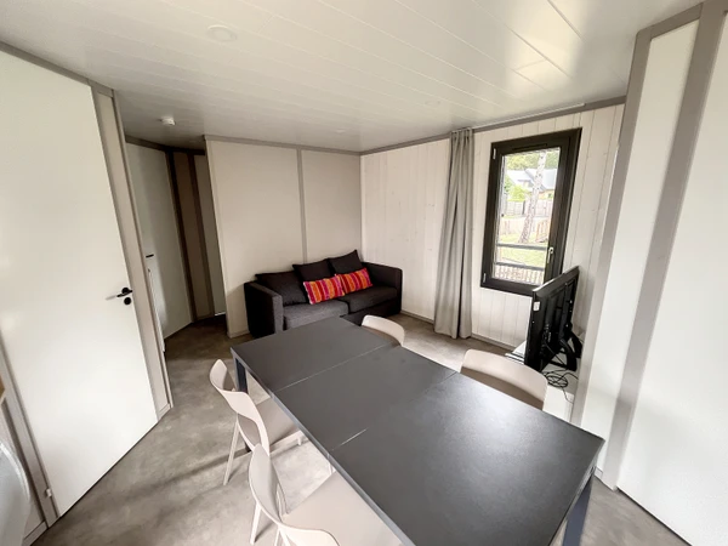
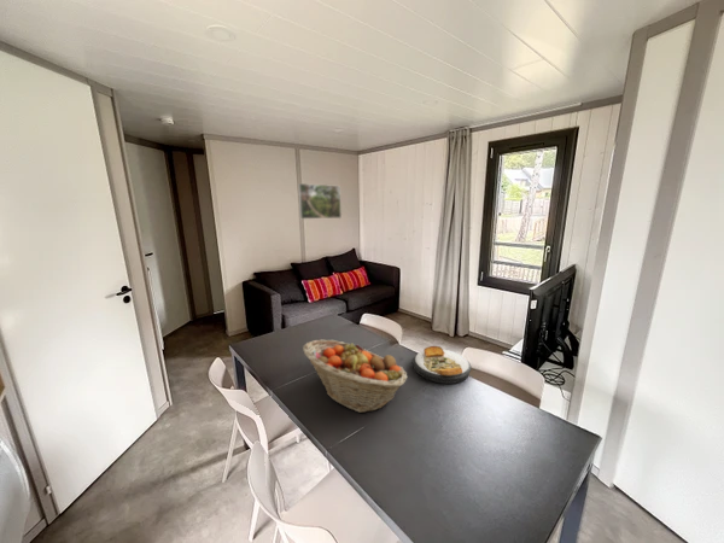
+ fruit basket (354, 367)
+ plate (440, 362)
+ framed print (320, 202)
